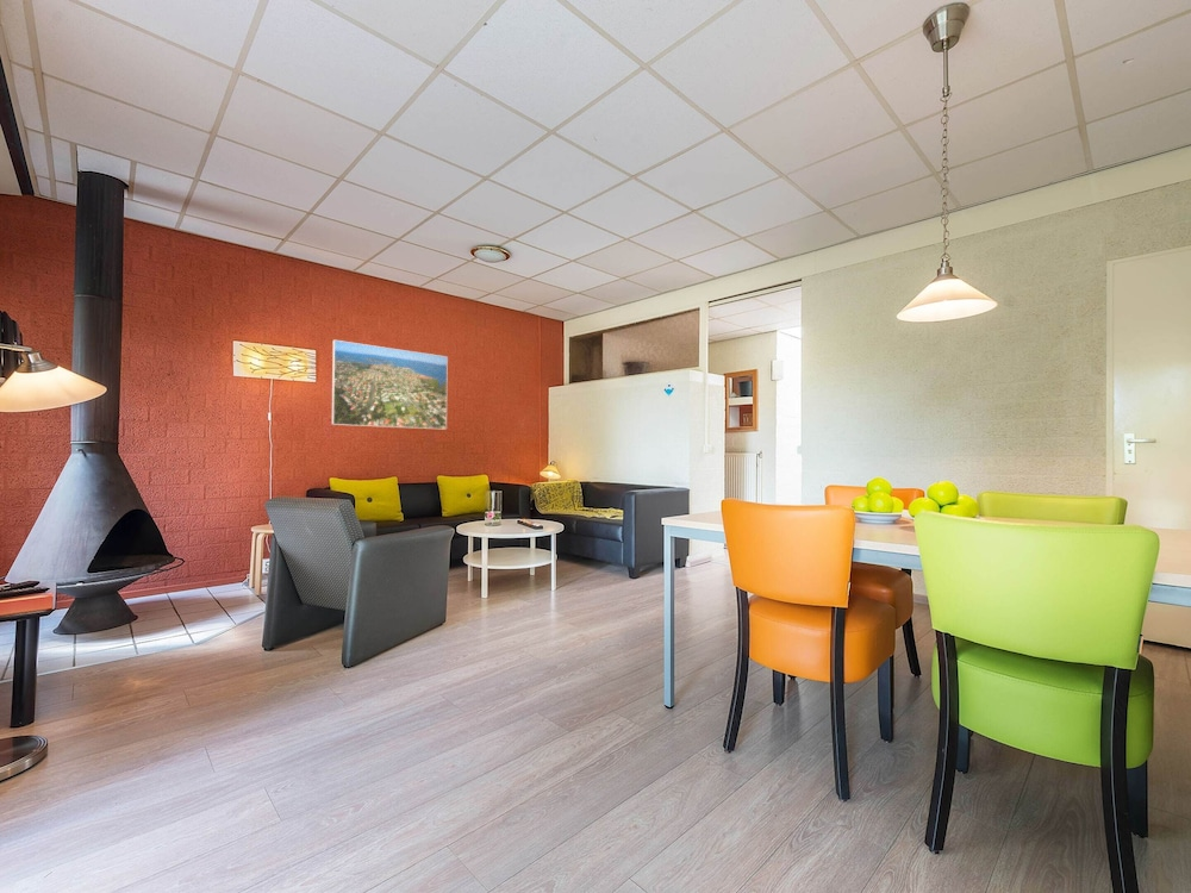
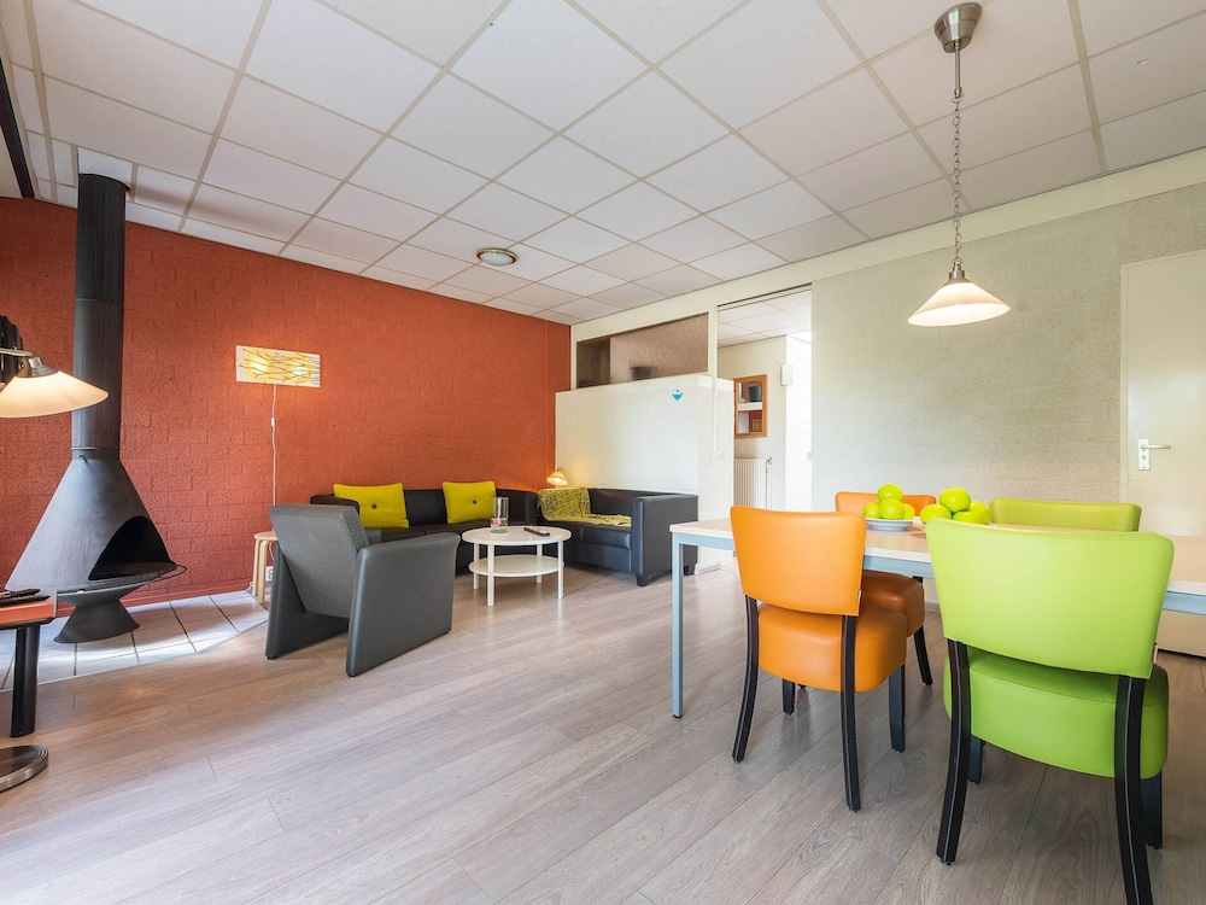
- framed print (393, 387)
